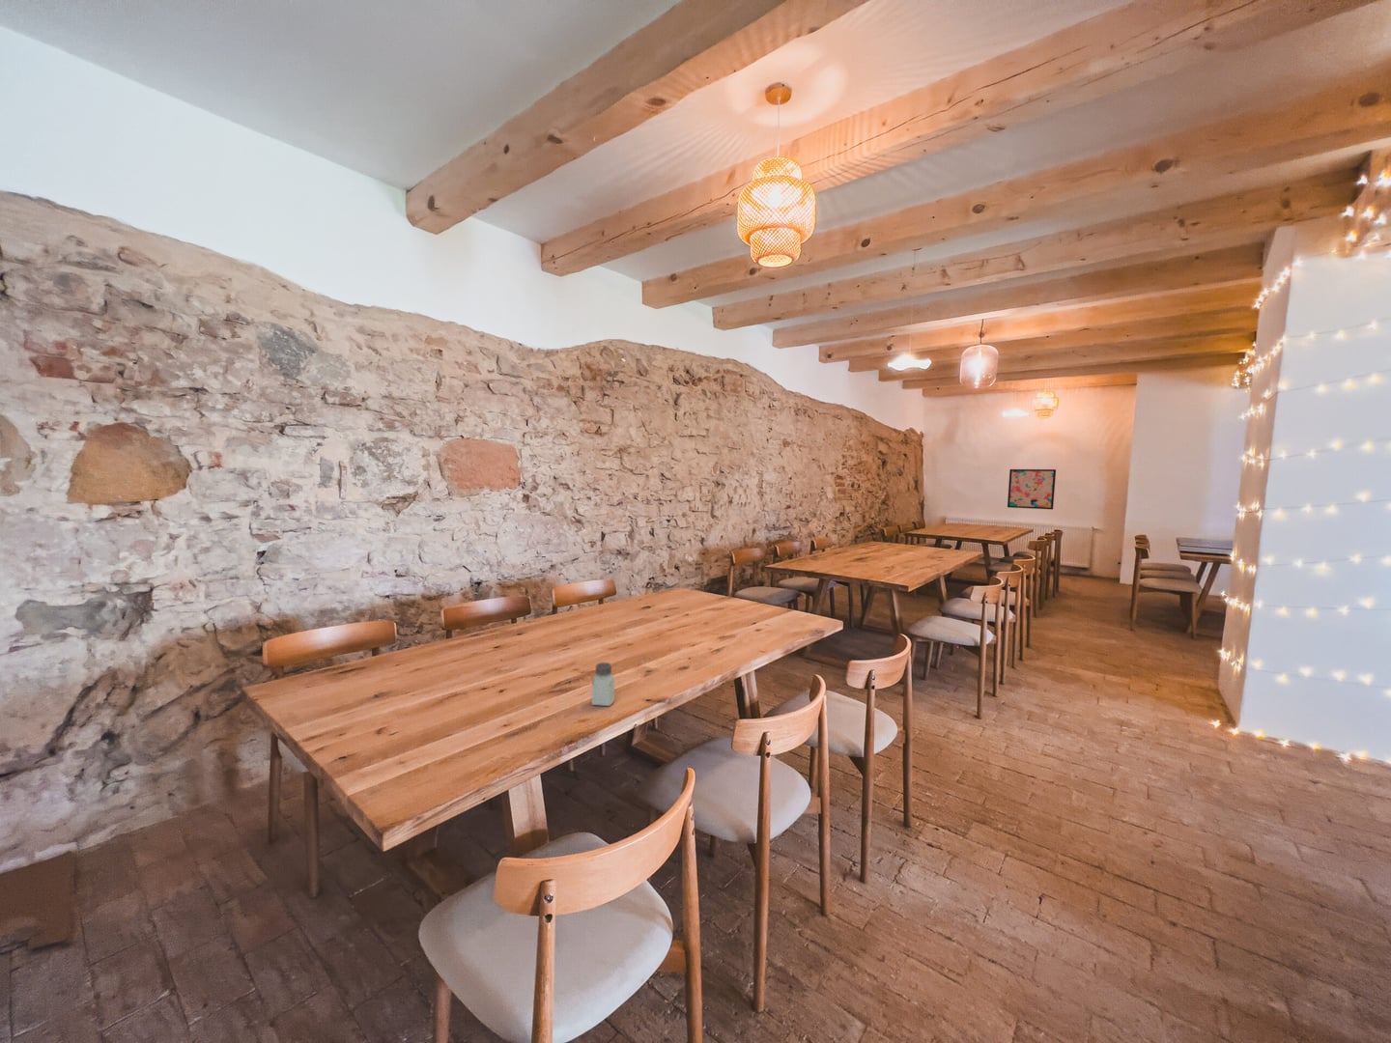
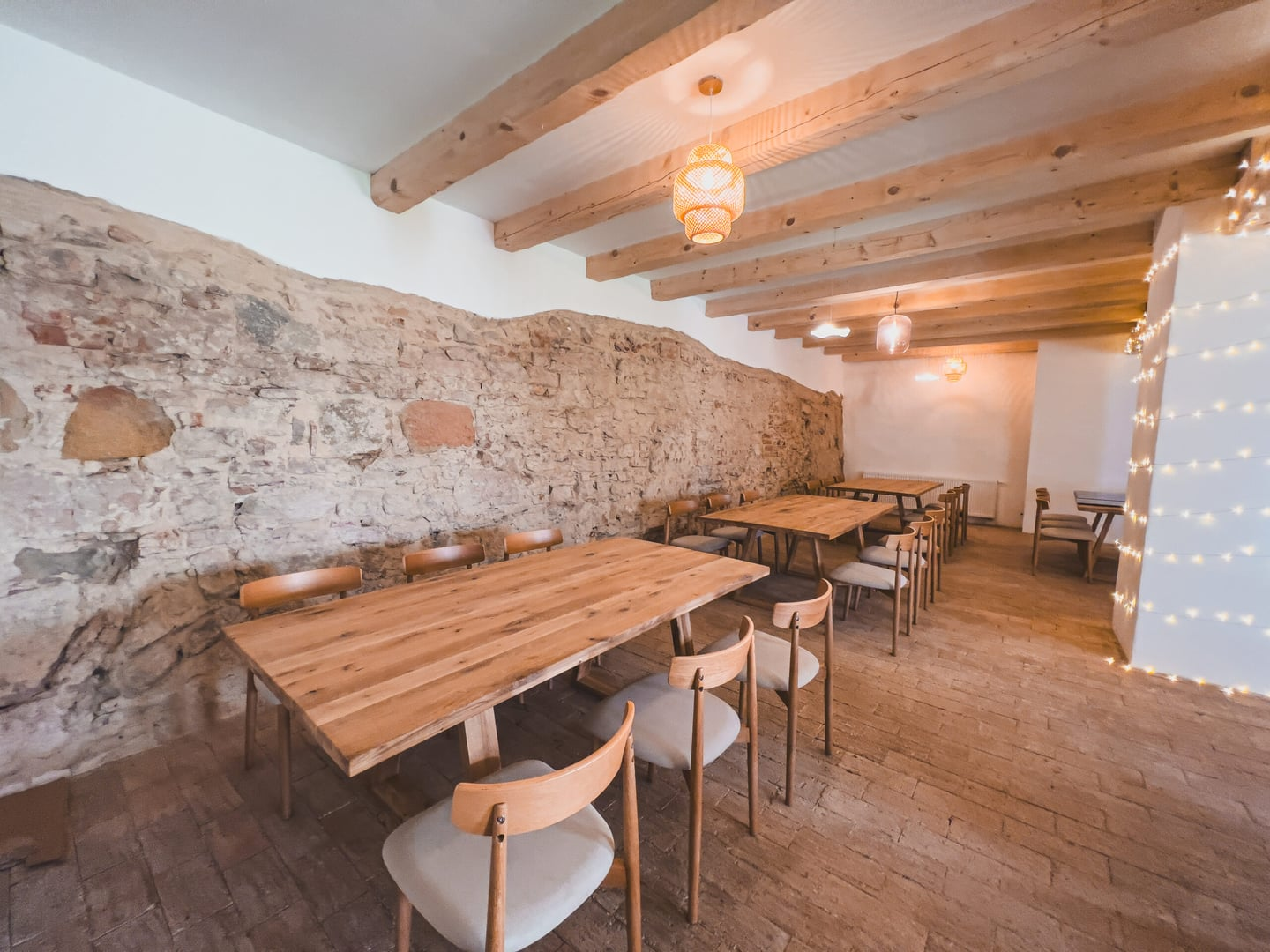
- saltshaker (602, 684)
- wall art (1031, 489)
